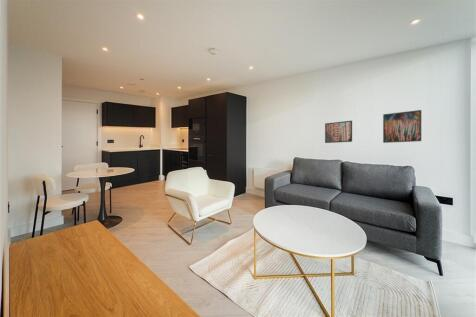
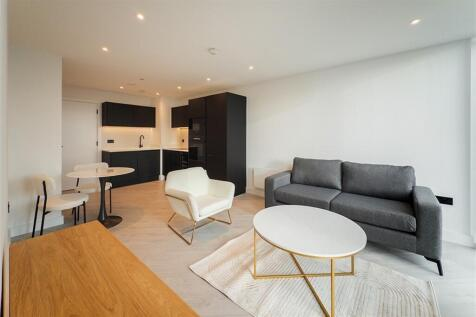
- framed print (338, 132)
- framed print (401, 127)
